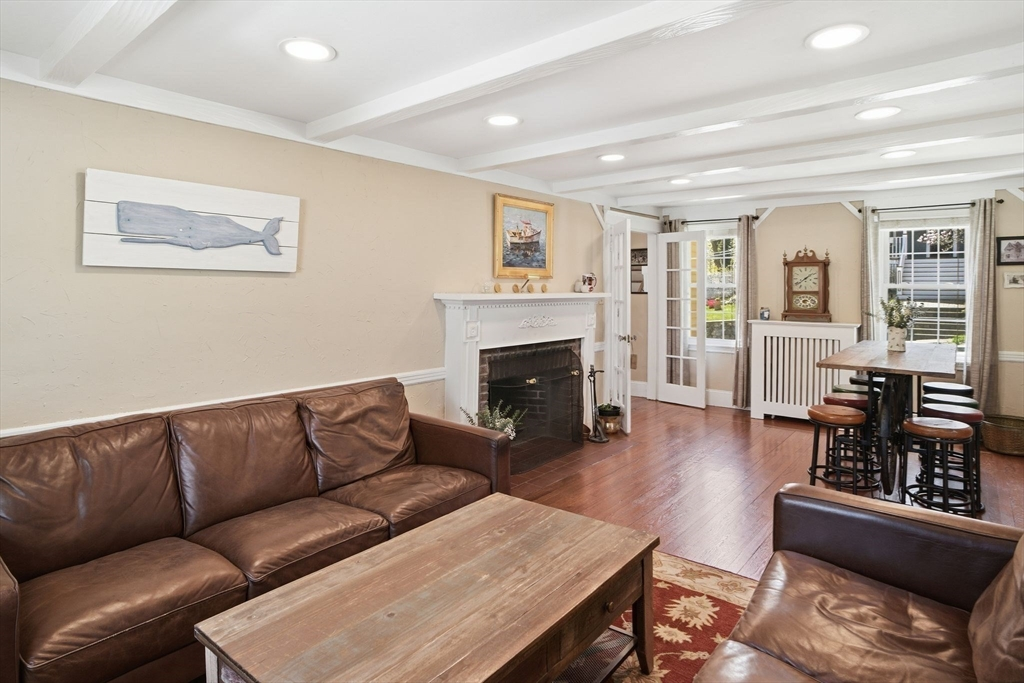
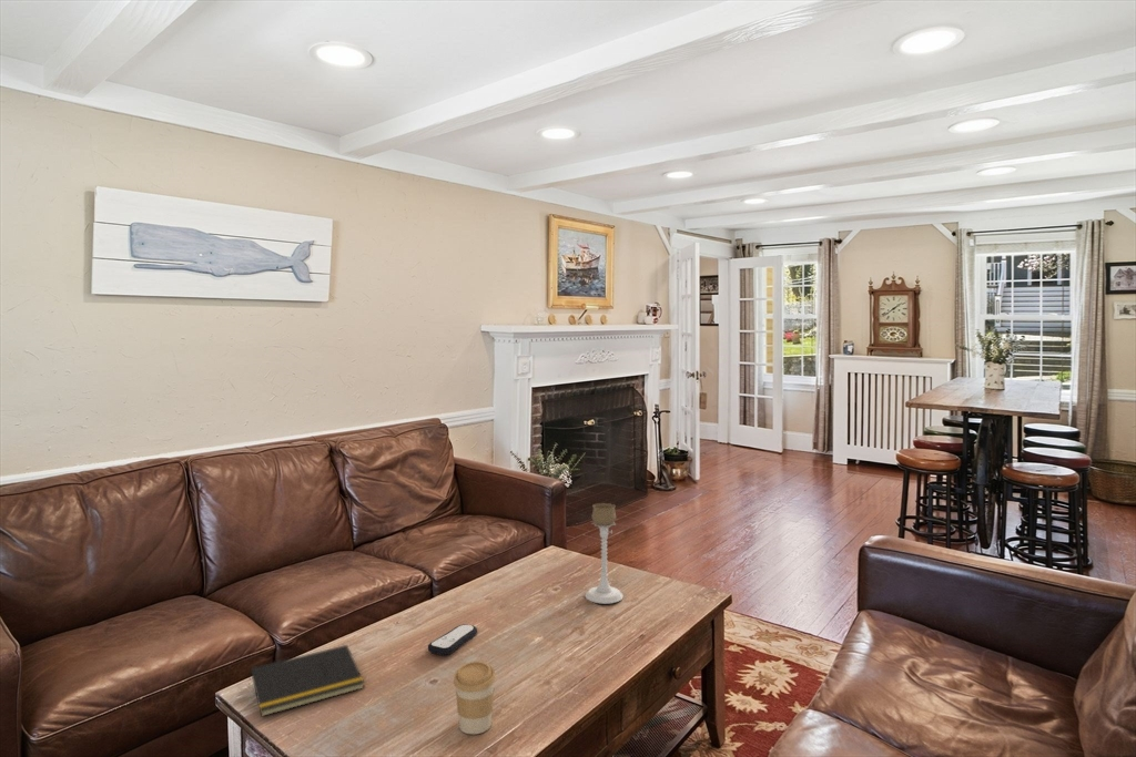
+ remote control (454, 638)
+ notepad (307, 677)
+ candle holder (604, 551)
+ coffee cup (475, 696)
